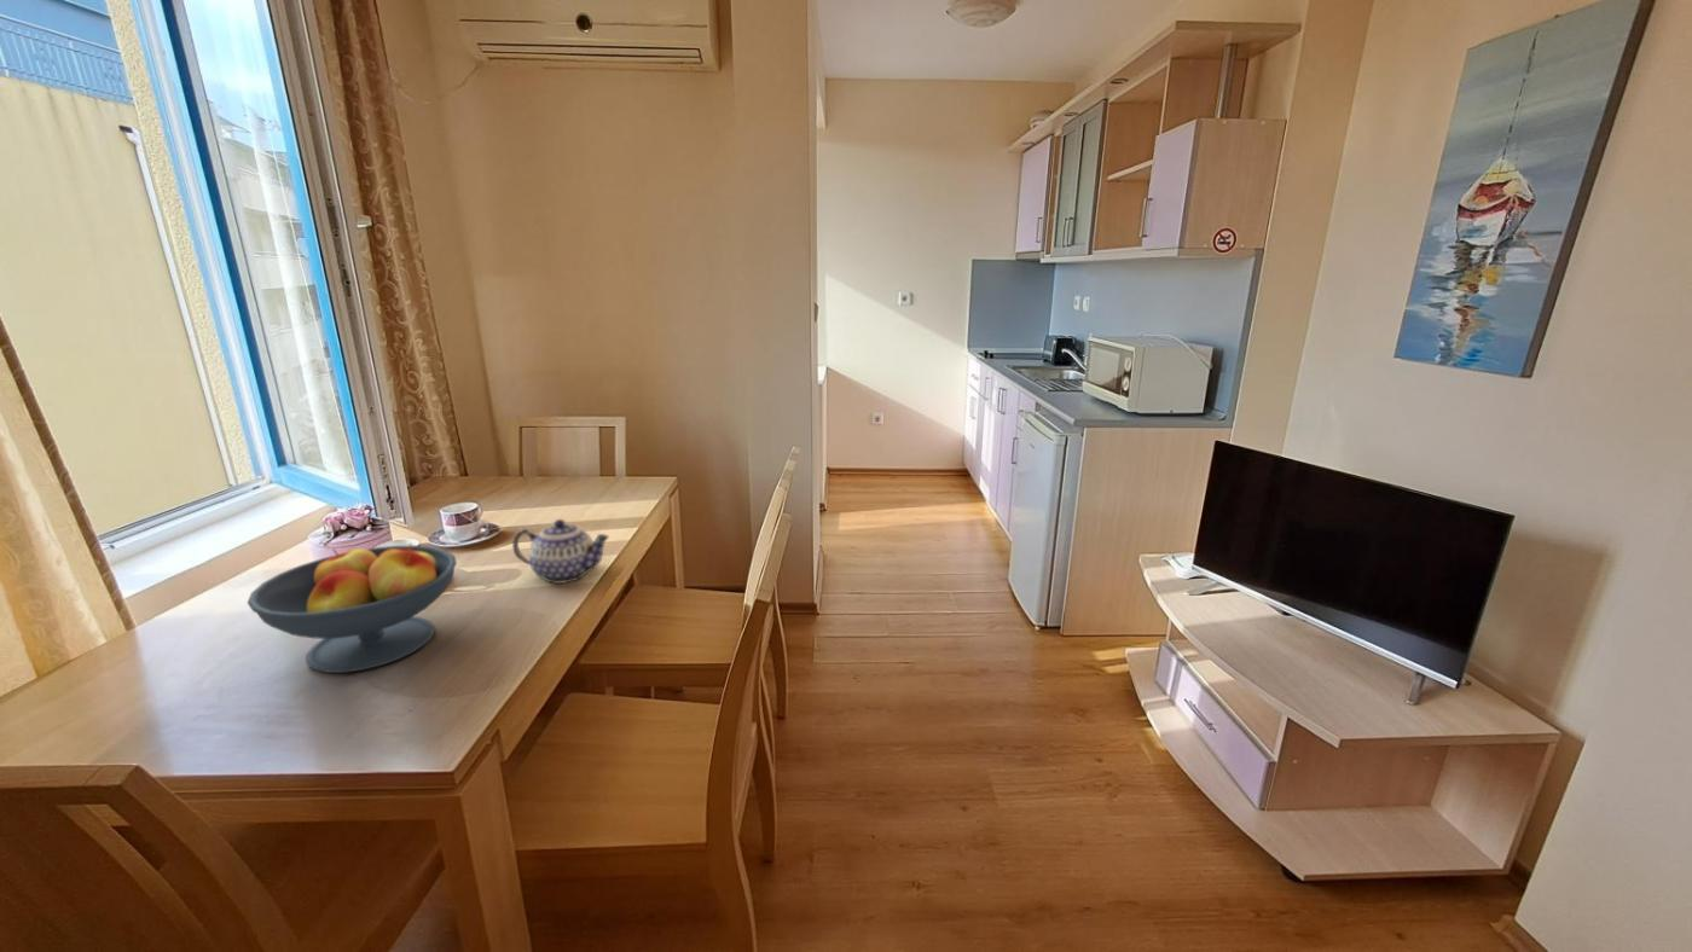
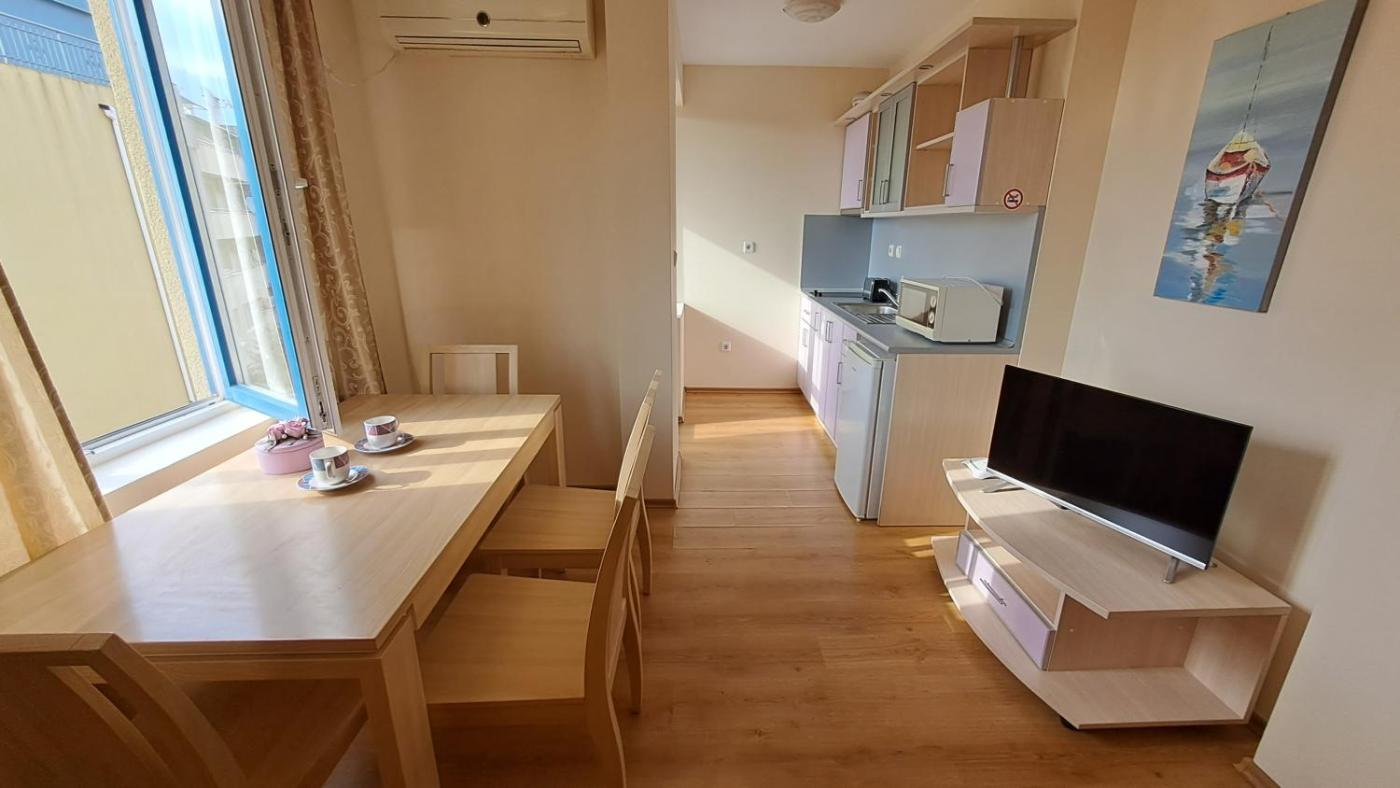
- teapot (562, 547)
- fruit bowl (364, 598)
